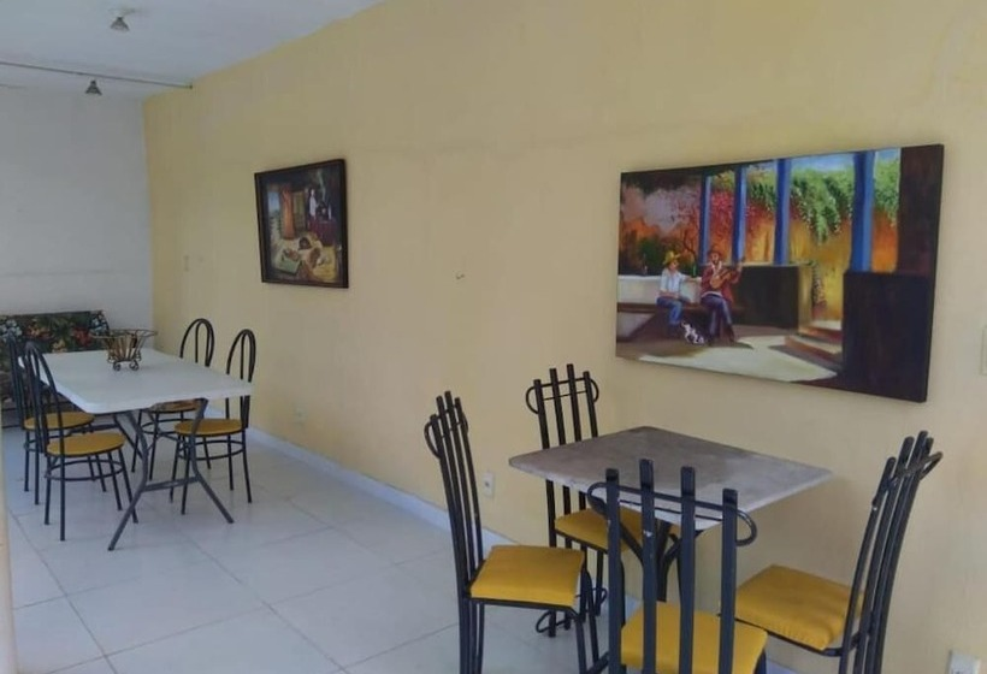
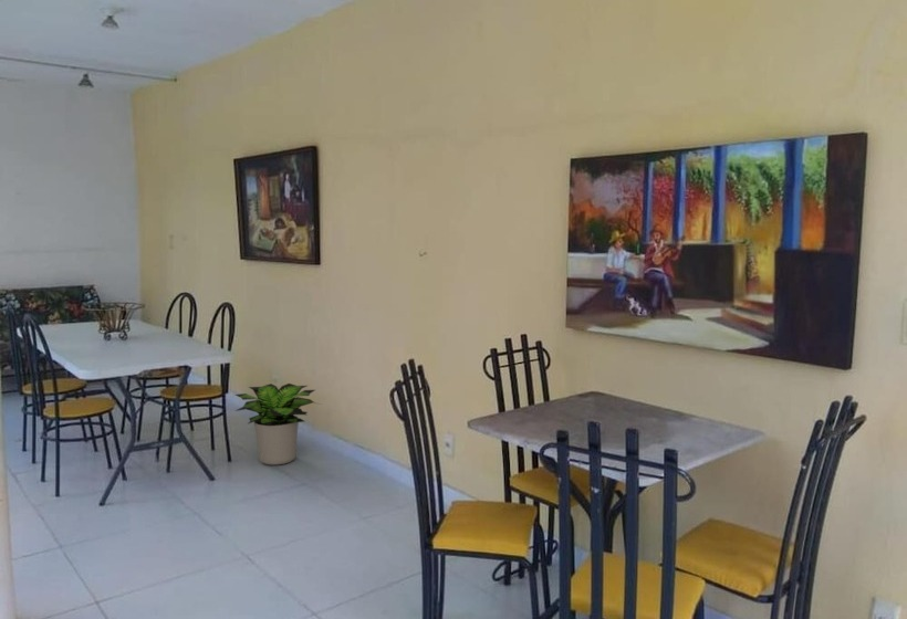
+ potted plant (282, 426)
